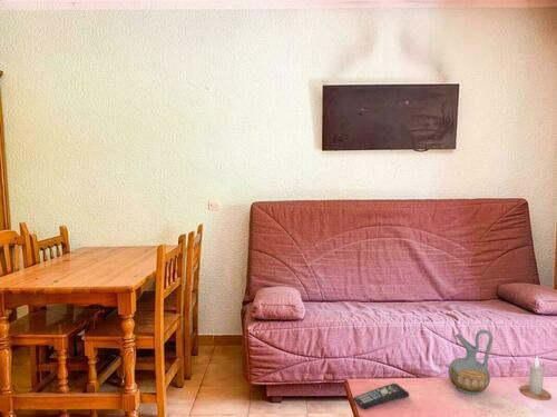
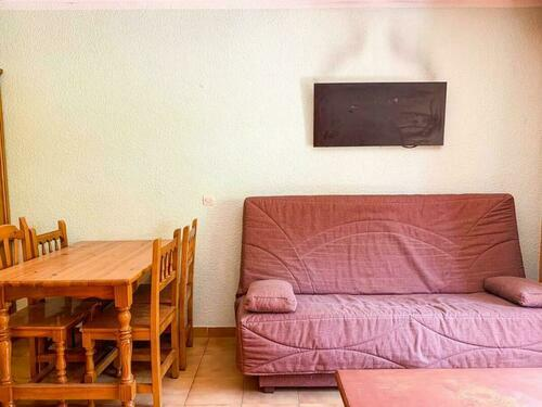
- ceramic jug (469, 359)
- remote control (381, 396)
- candle (536, 374)
